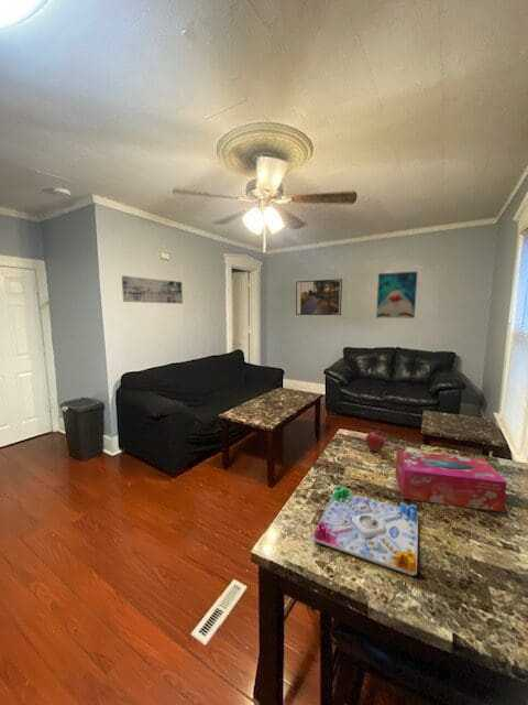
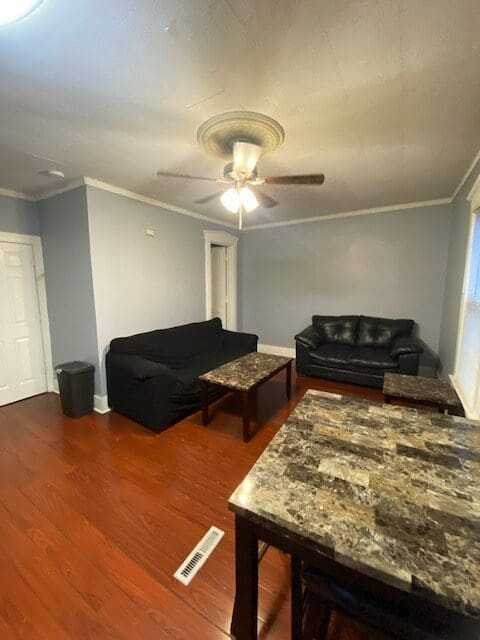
- fruit (374, 440)
- wall art (396, 295)
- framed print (318, 297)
- board game (367, 521)
- tissue box (444, 478)
- wall art (154, 291)
